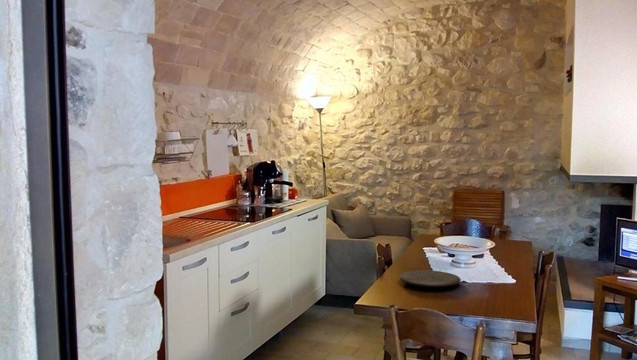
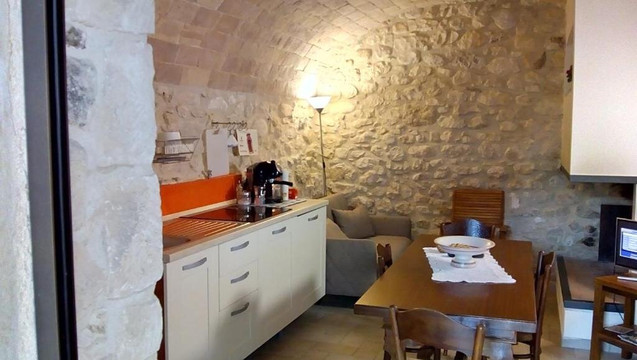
- plate (429, 280)
